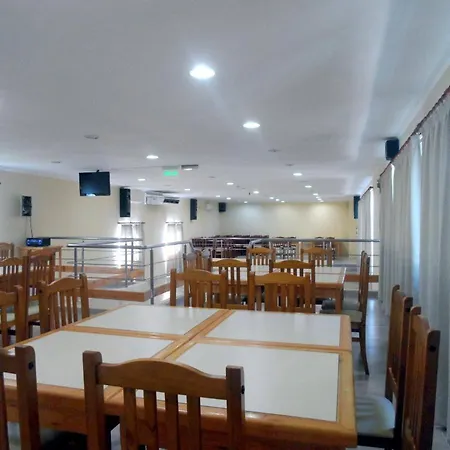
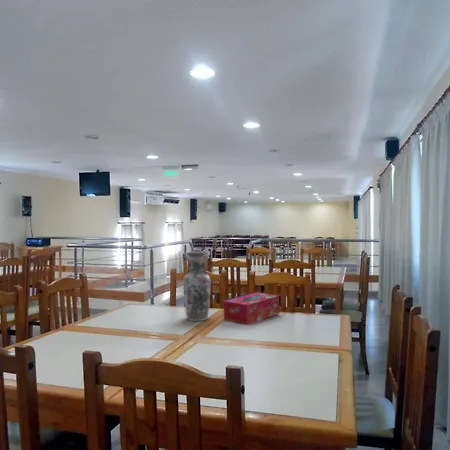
+ tissue box (252, 307)
+ vase (196, 285)
